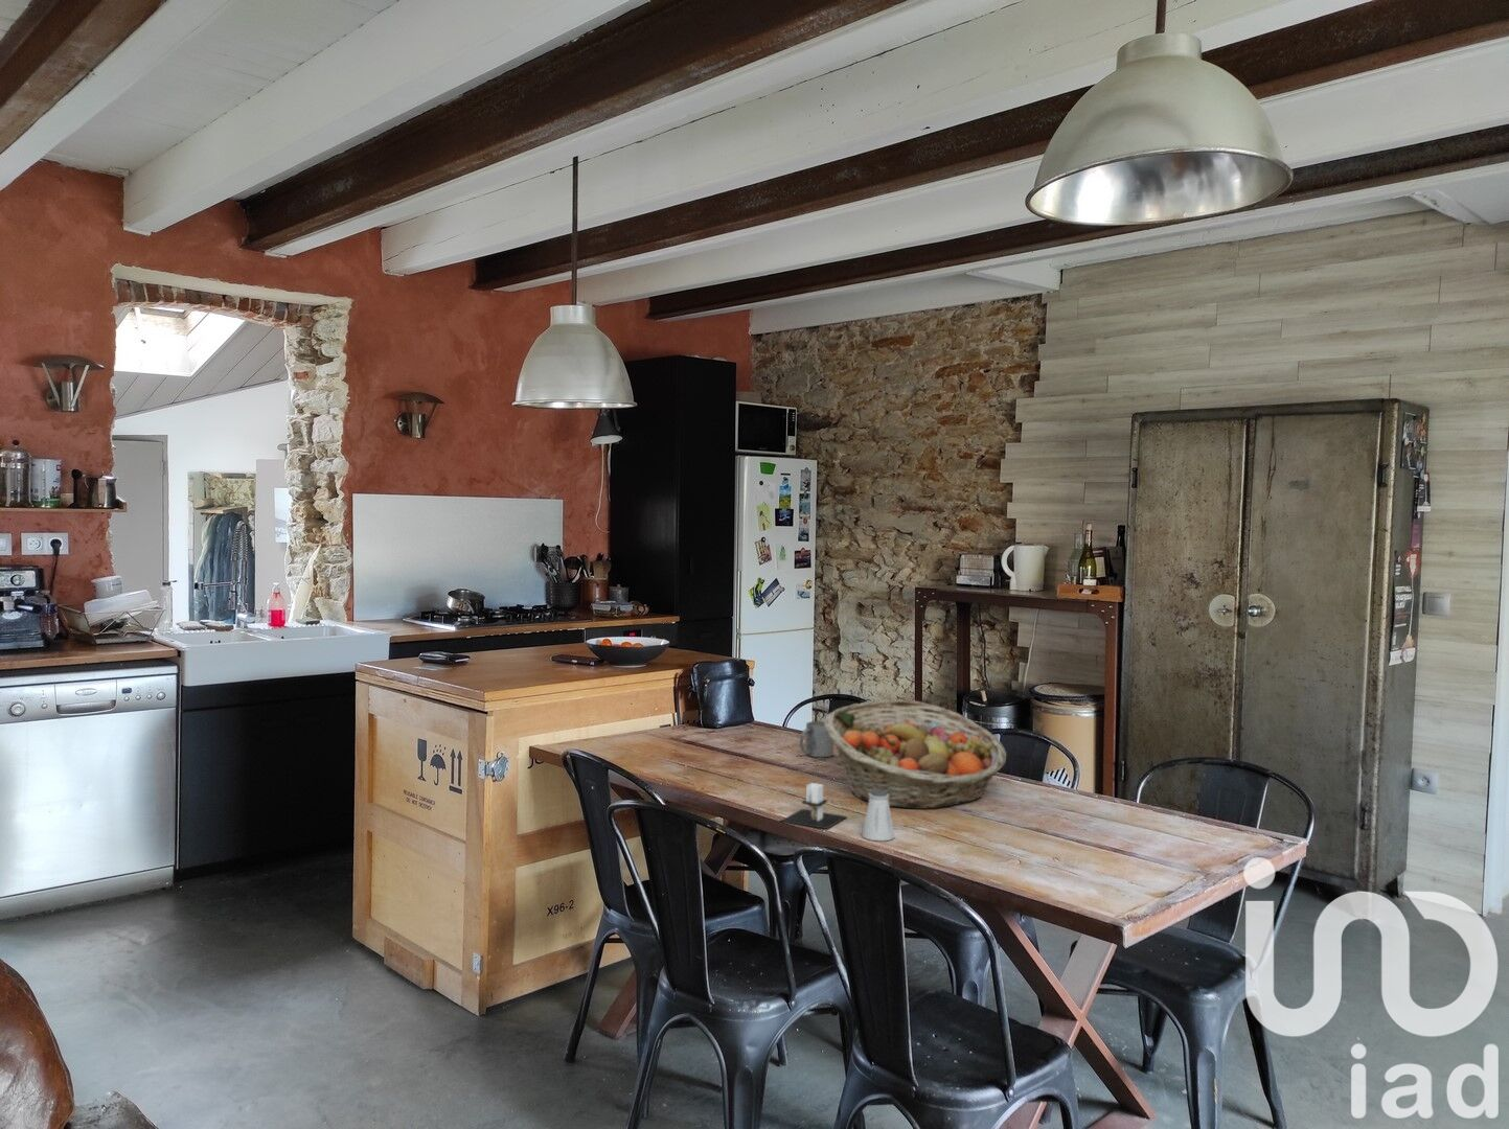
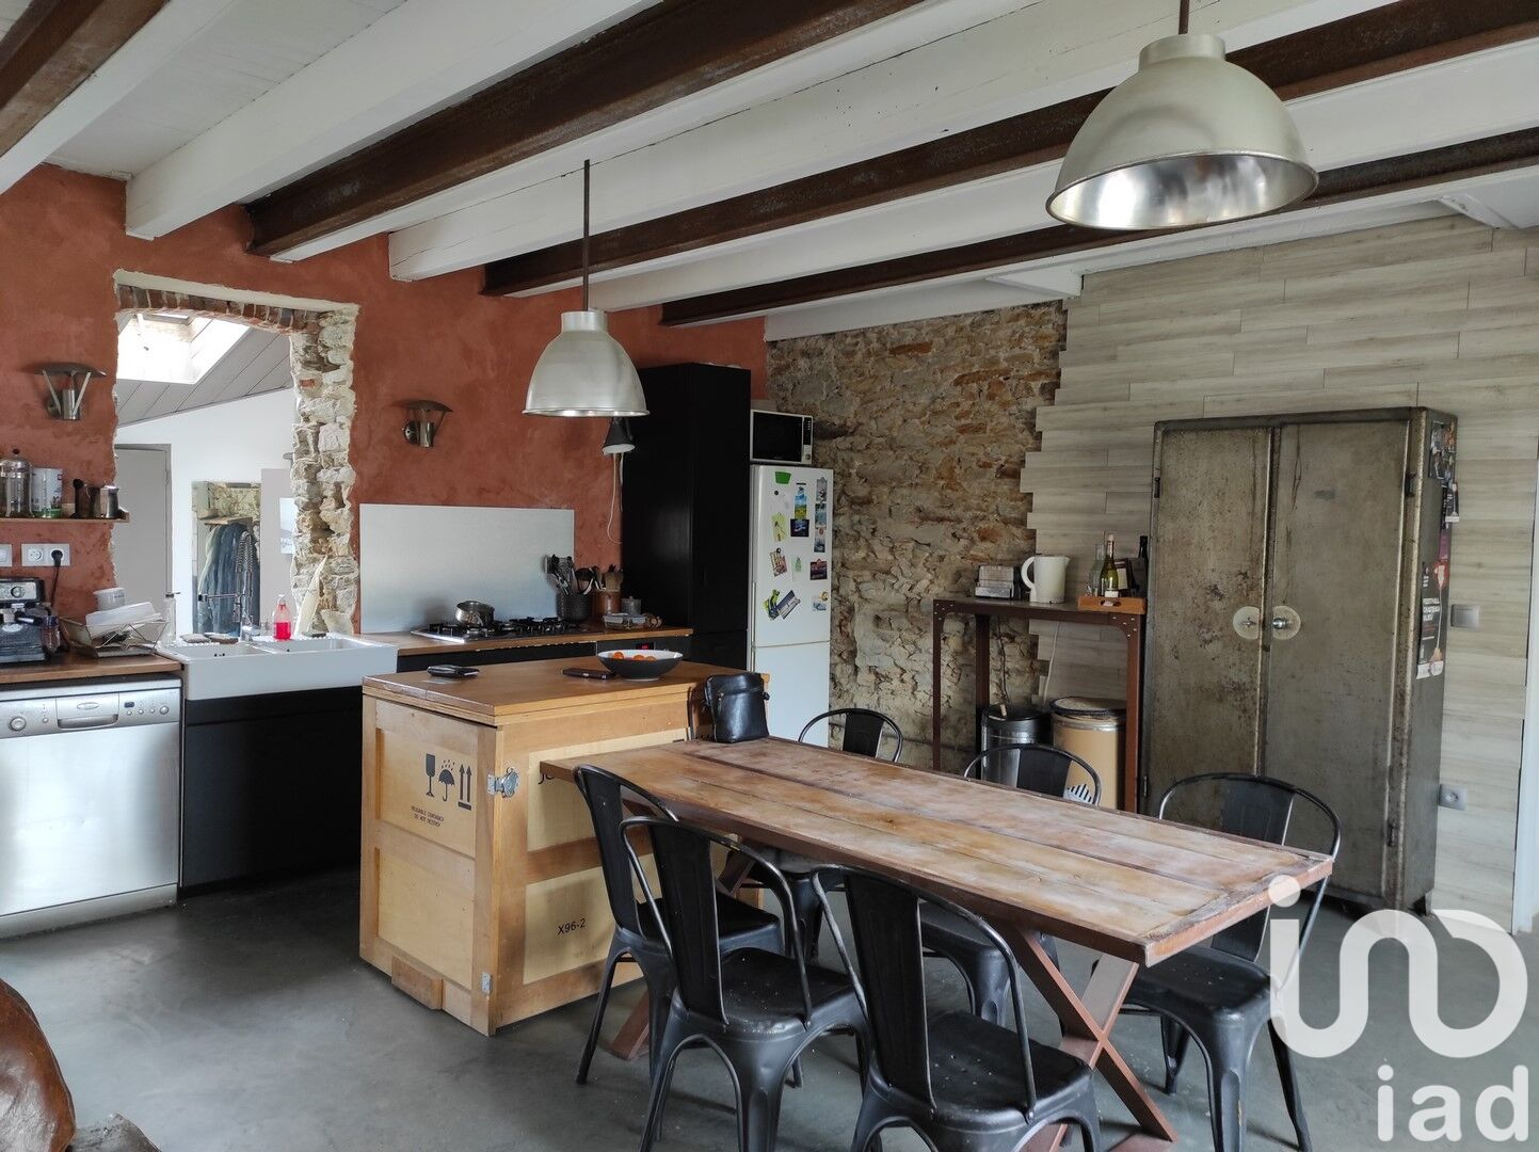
- fruit basket (913, 752)
- saltshaker (878, 814)
- mug (815, 739)
- architectural model (814, 802)
